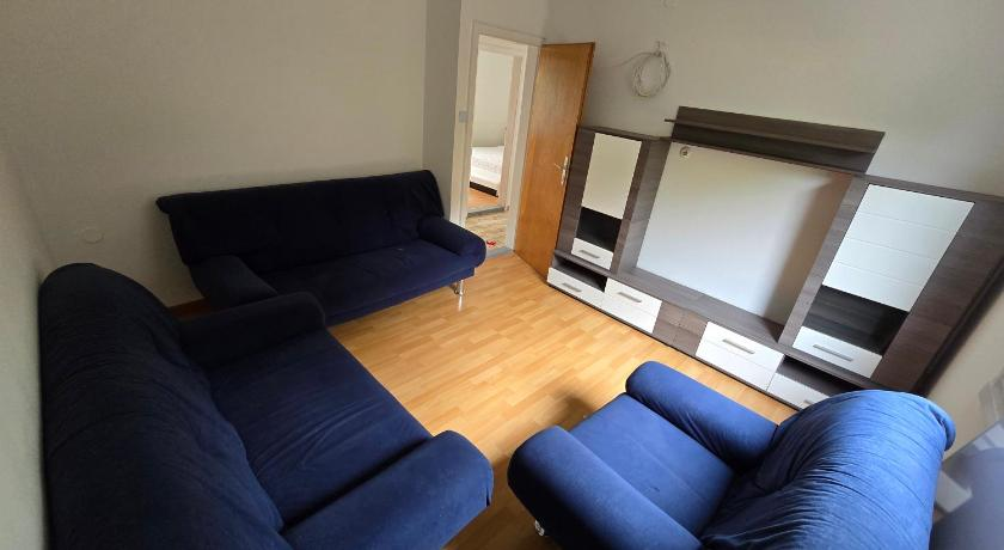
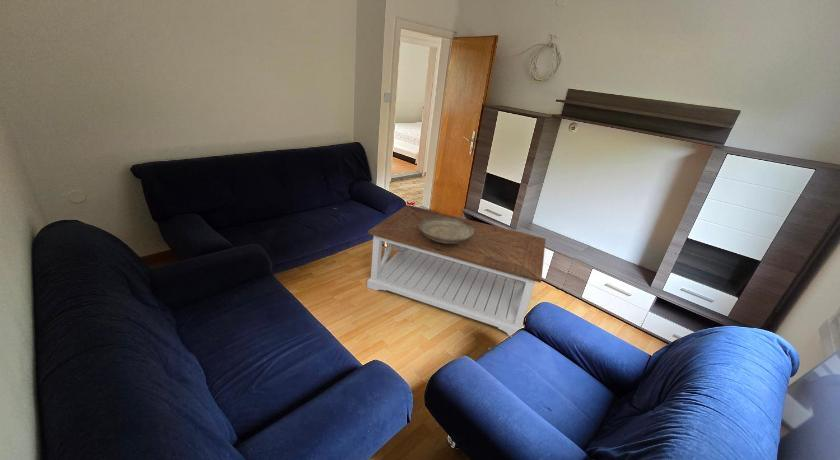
+ coffee table (456, 262)
+ decorative bowl (445, 233)
